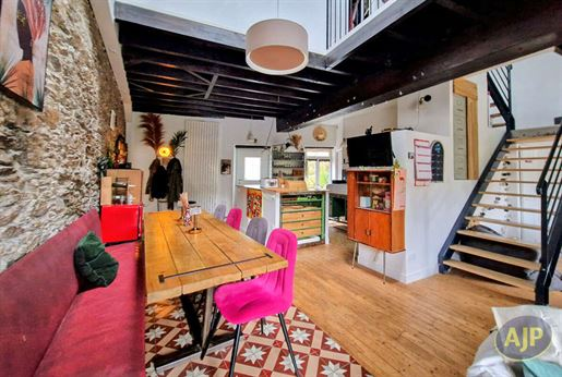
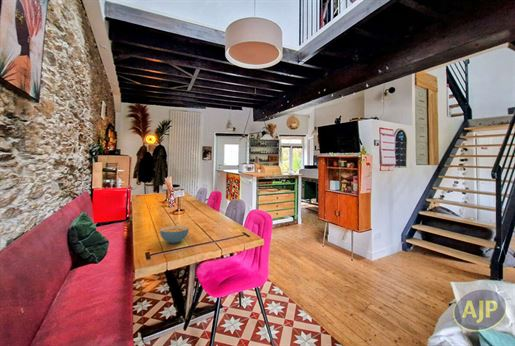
+ cereal bowl (174, 235)
